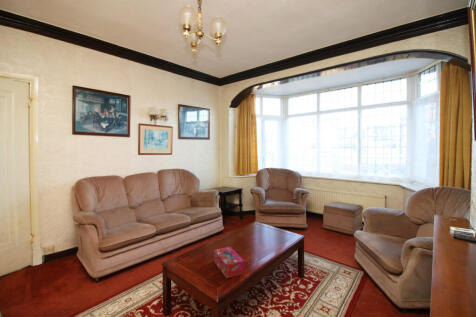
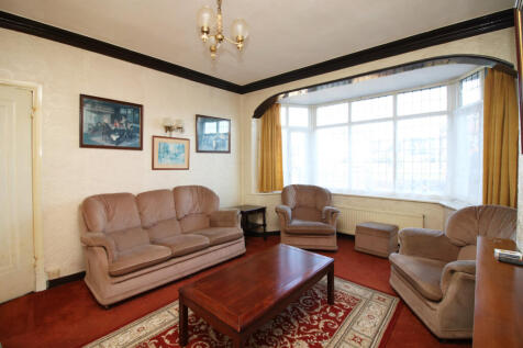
- tissue box (228, 261)
